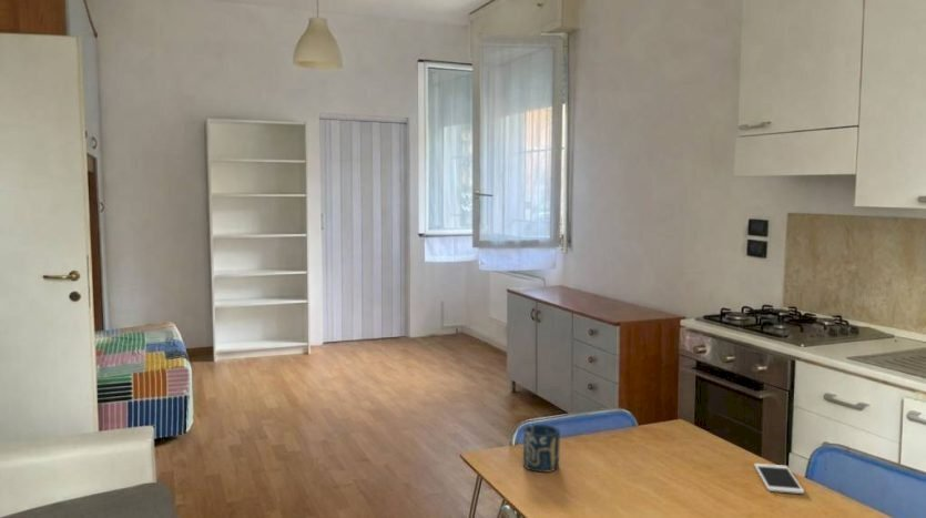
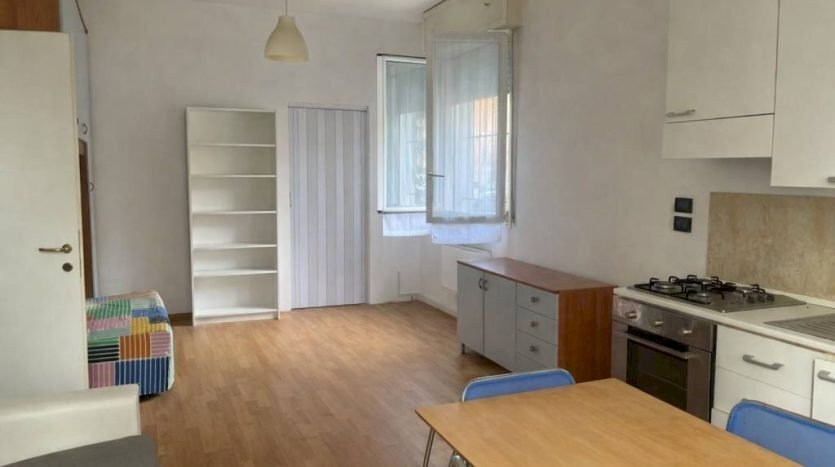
- cell phone (777, 477)
- cup (541, 445)
